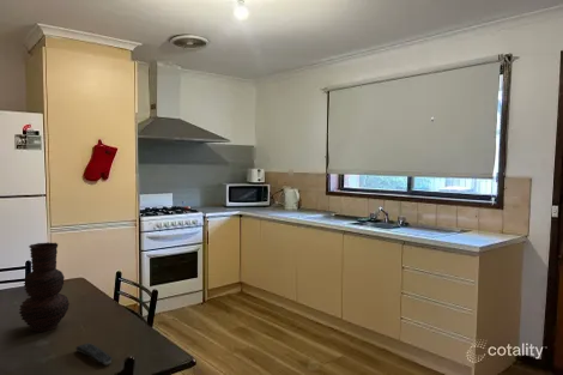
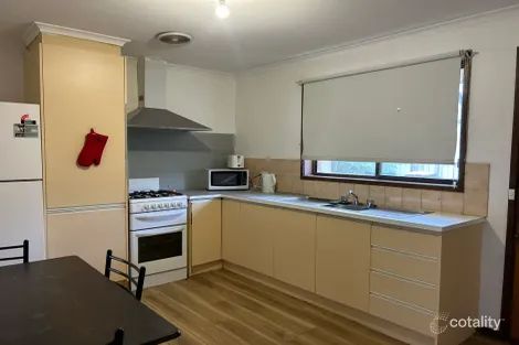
- remote control (95, 353)
- vase (44, 285)
